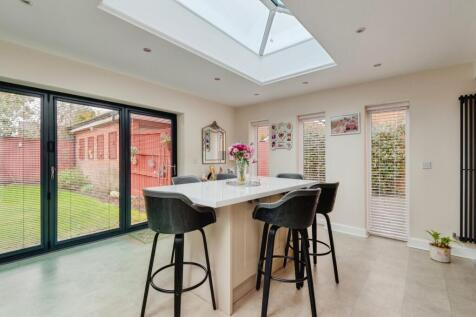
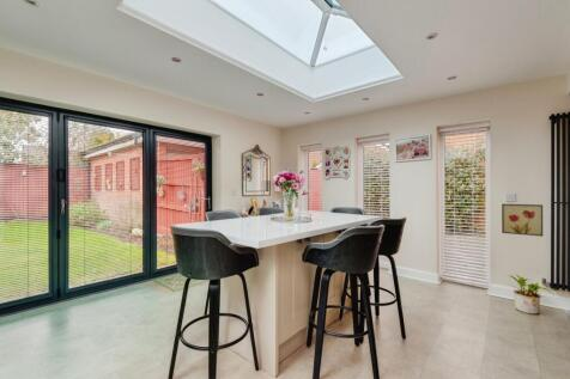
+ wall art (521, 219)
